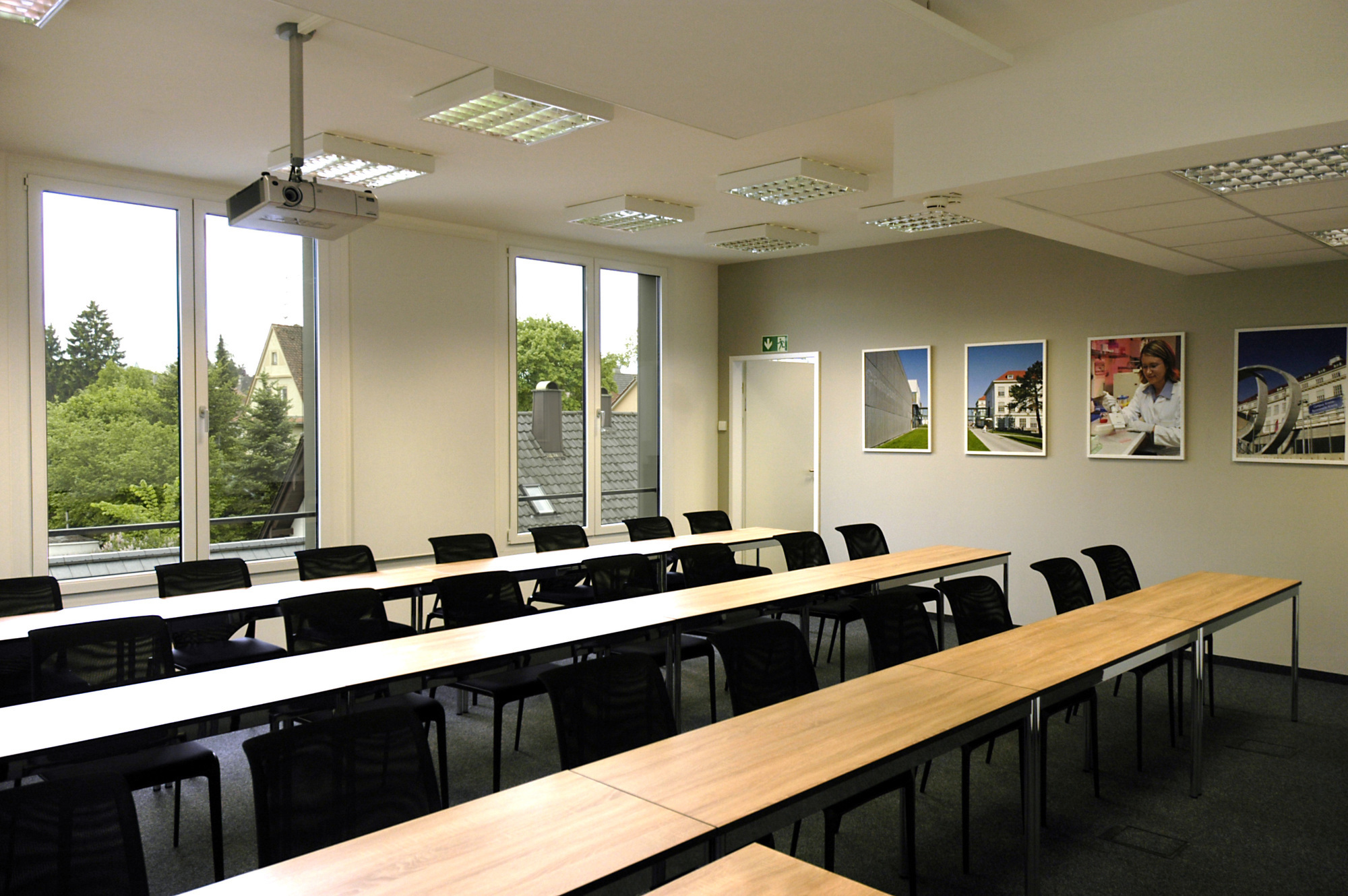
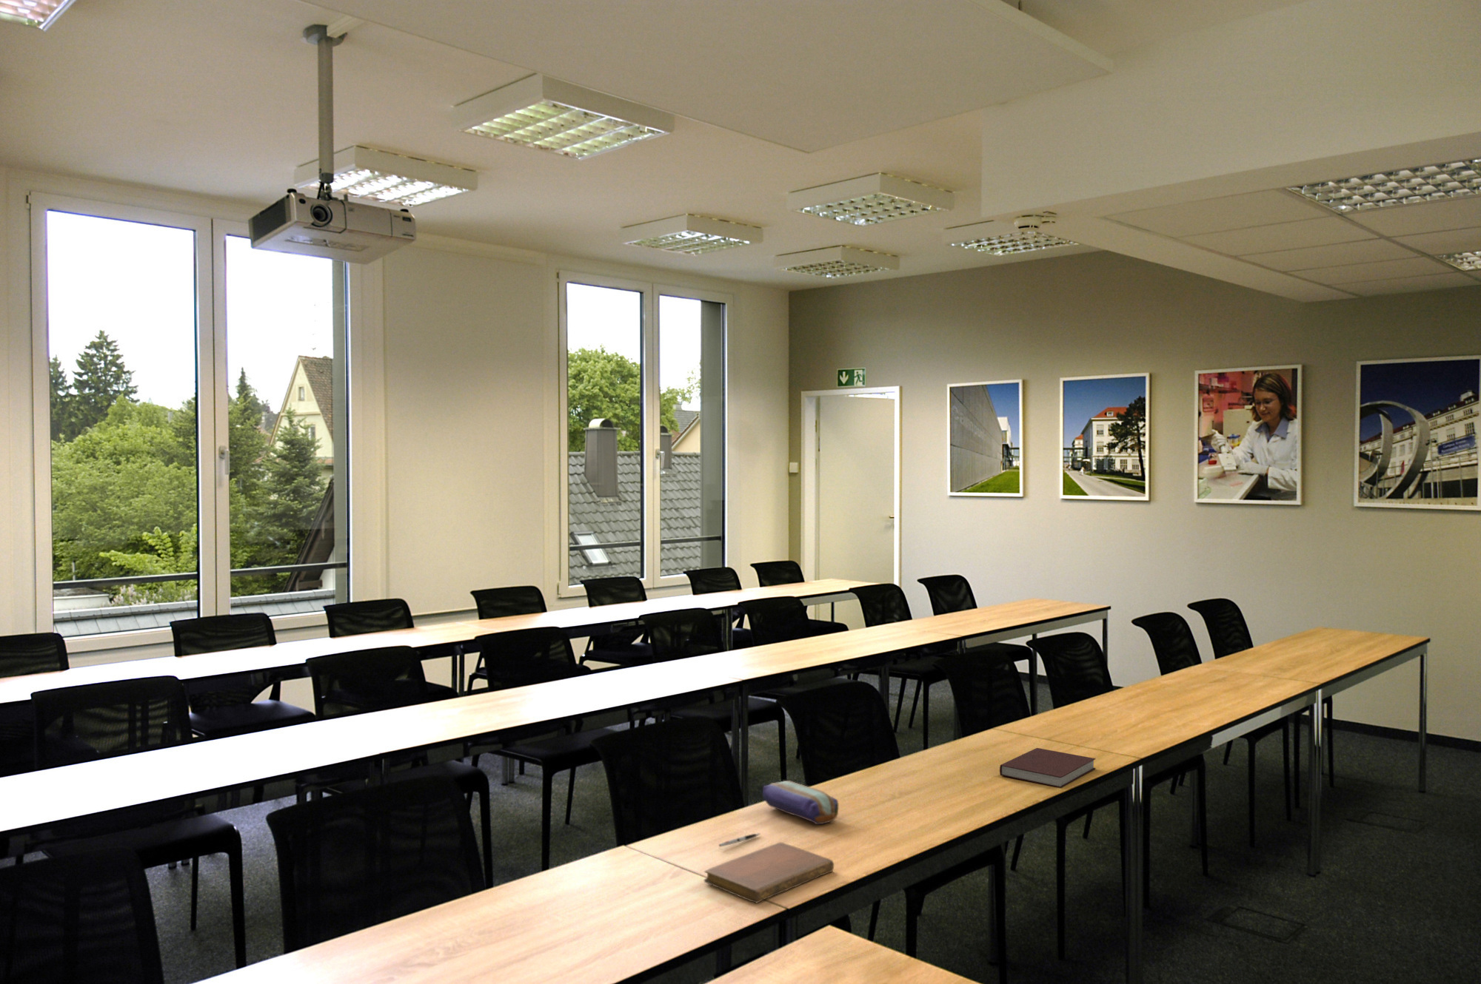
+ notebook (769, 870)
+ pencil case (800, 802)
+ notebook (1048, 767)
+ pen (739, 839)
